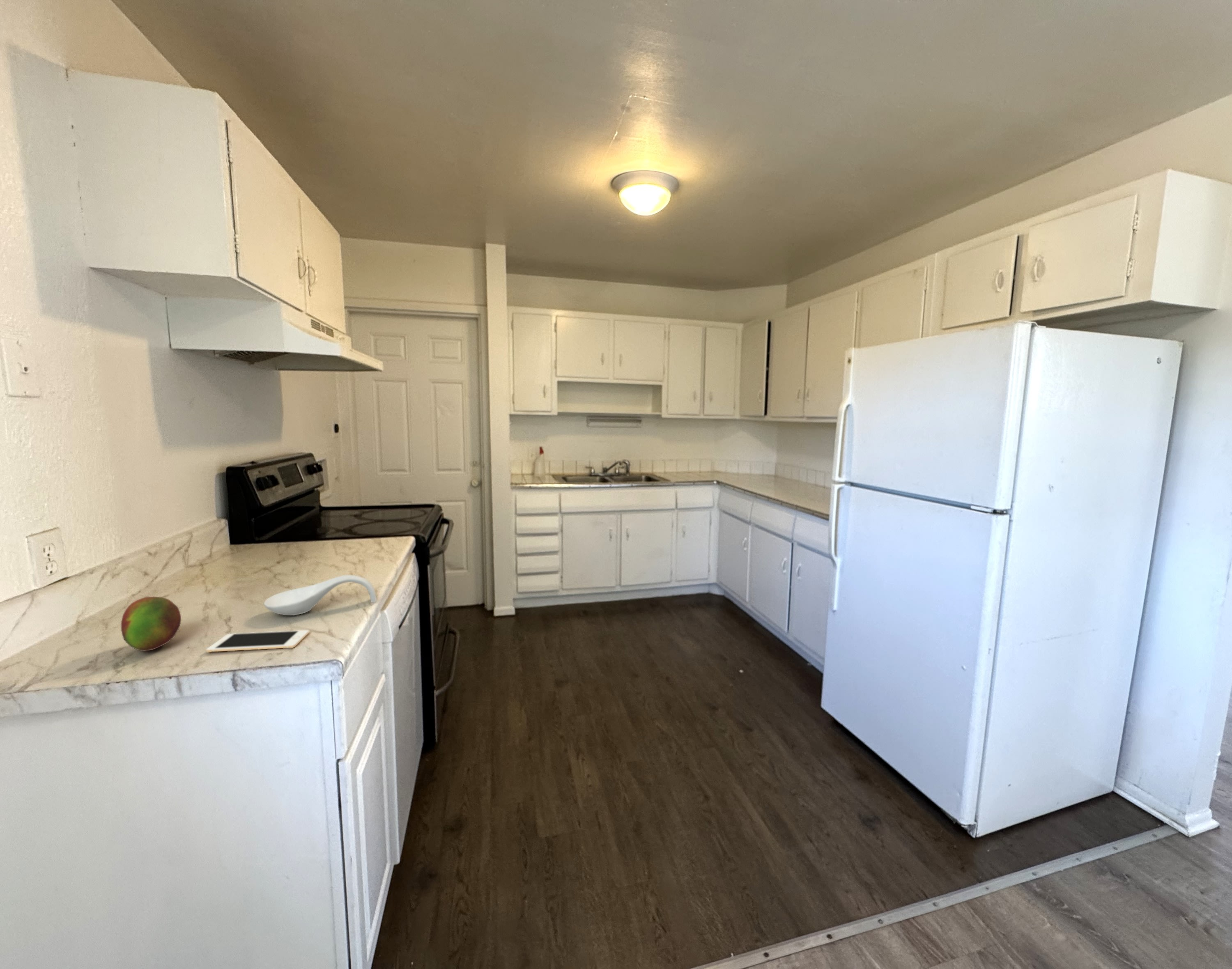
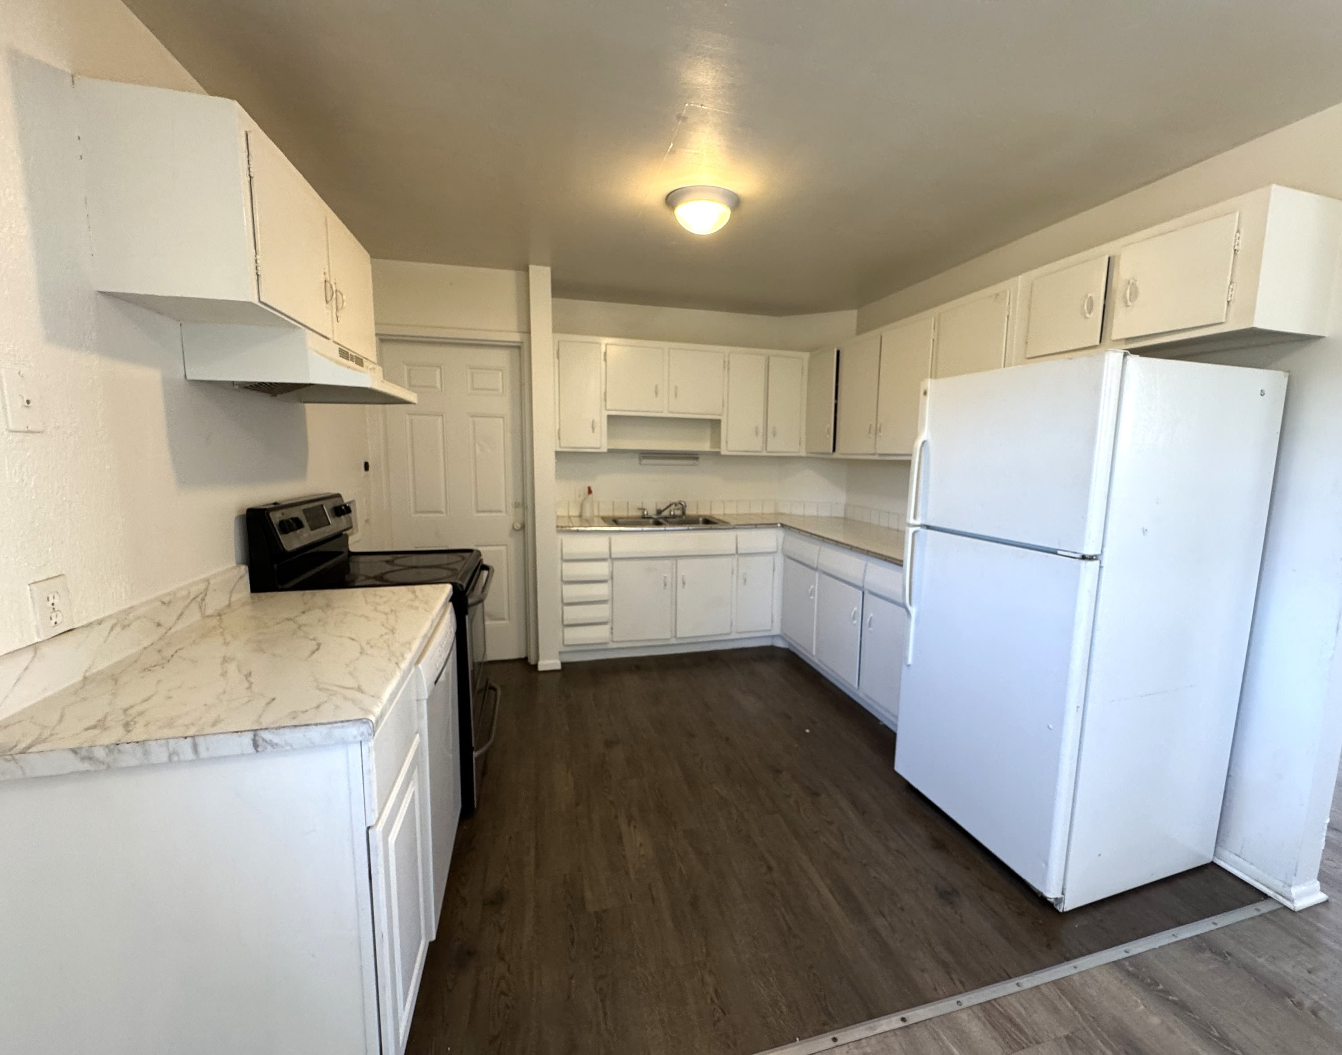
- cell phone (260, 641)
- fruit (150, 623)
- spoon rest (322, 593)
